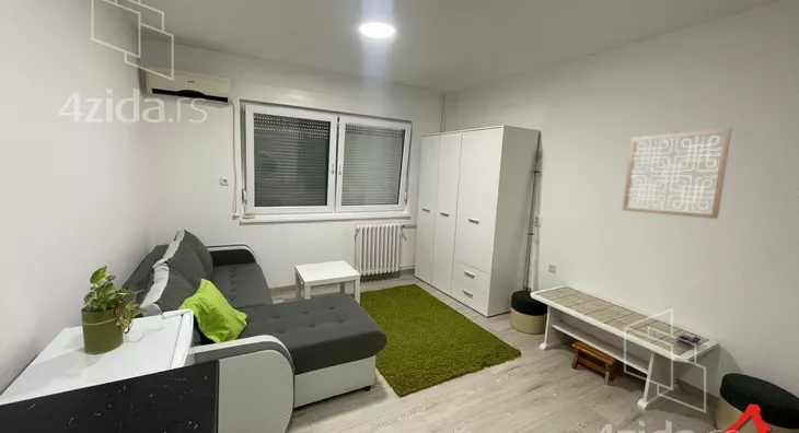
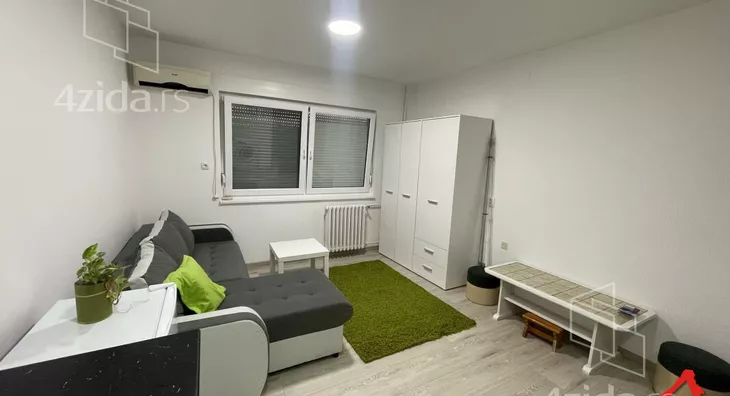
- wall art (670, 172)
